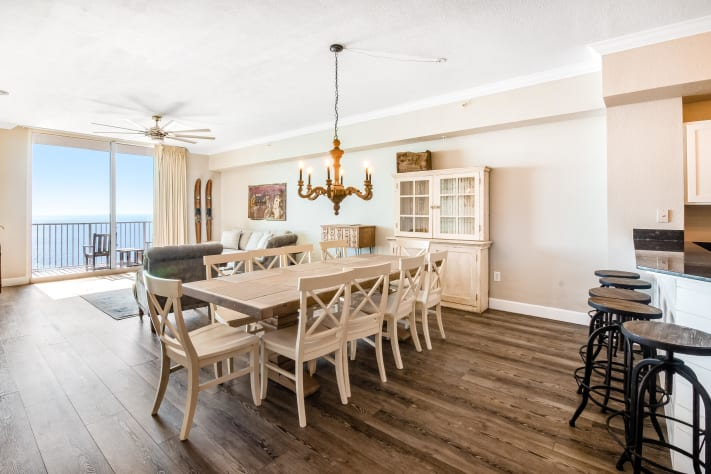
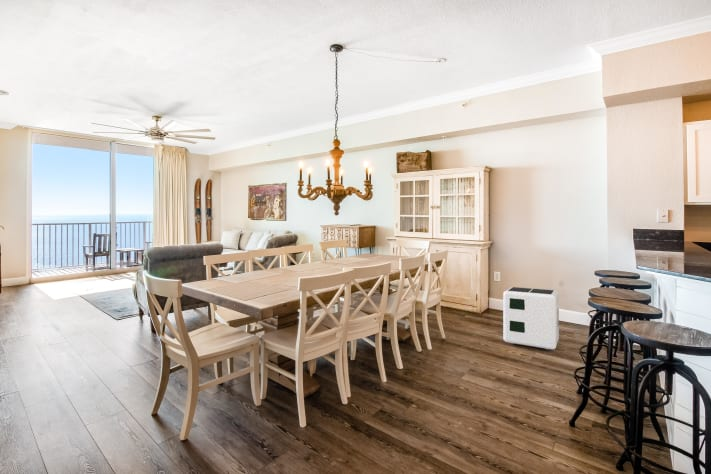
+ air purifier (531, 316)
